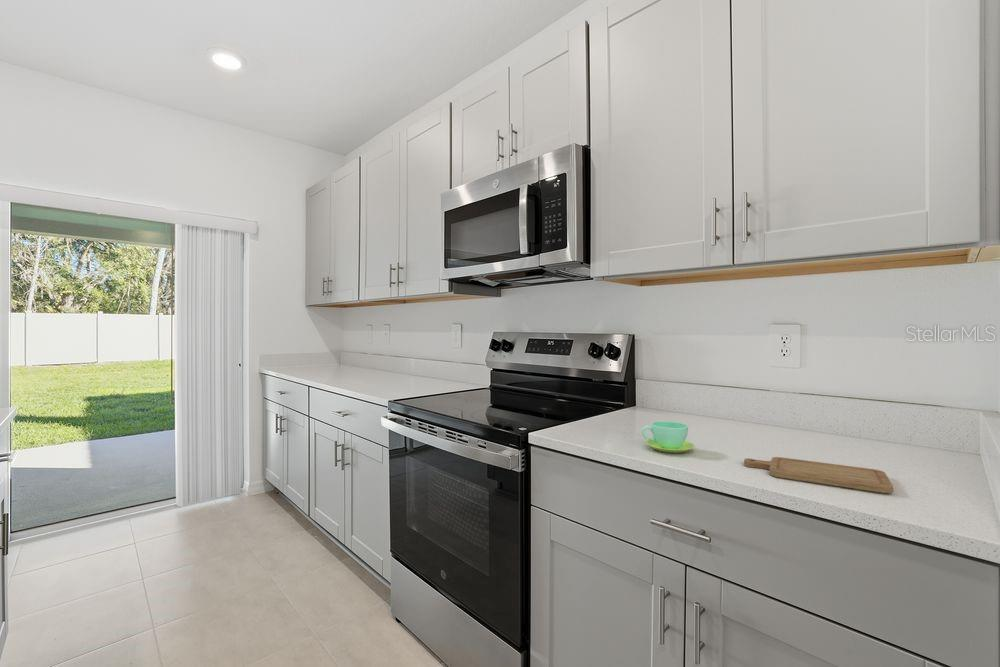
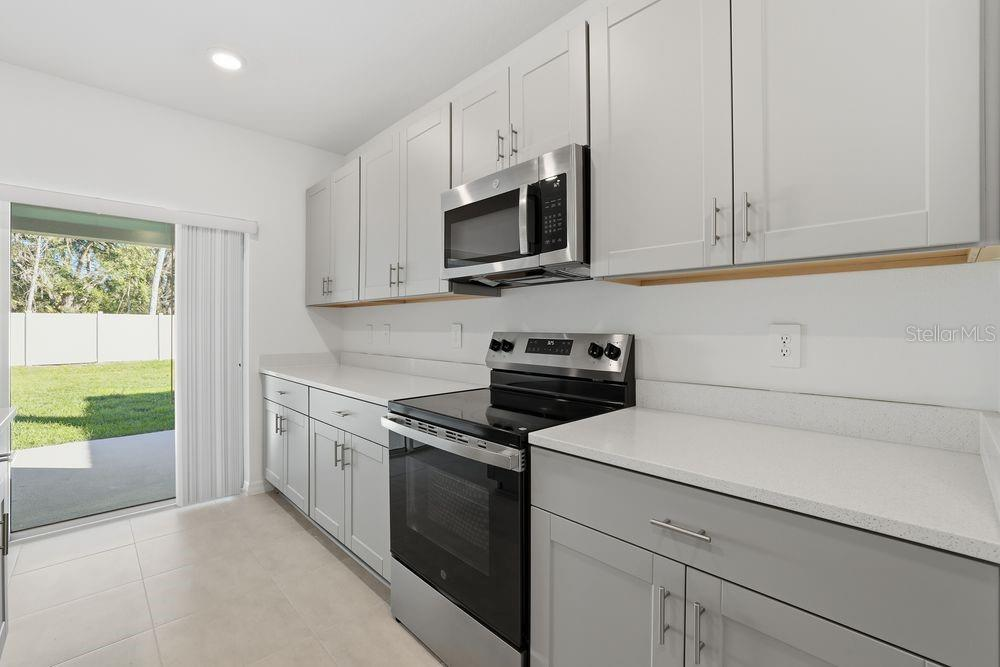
- chopping board (811, 471)
- cup (668, 436)
